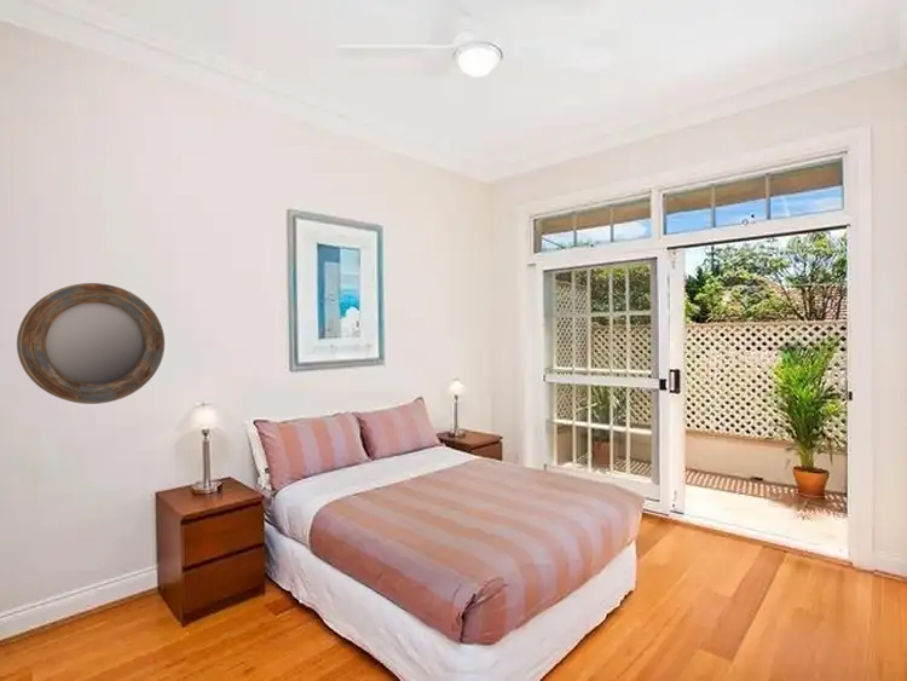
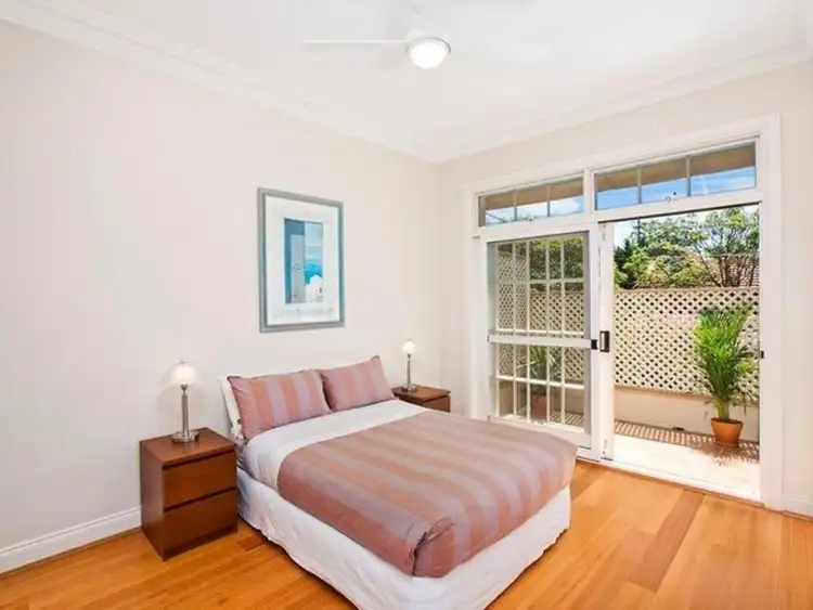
- home mirror (97, 342)
